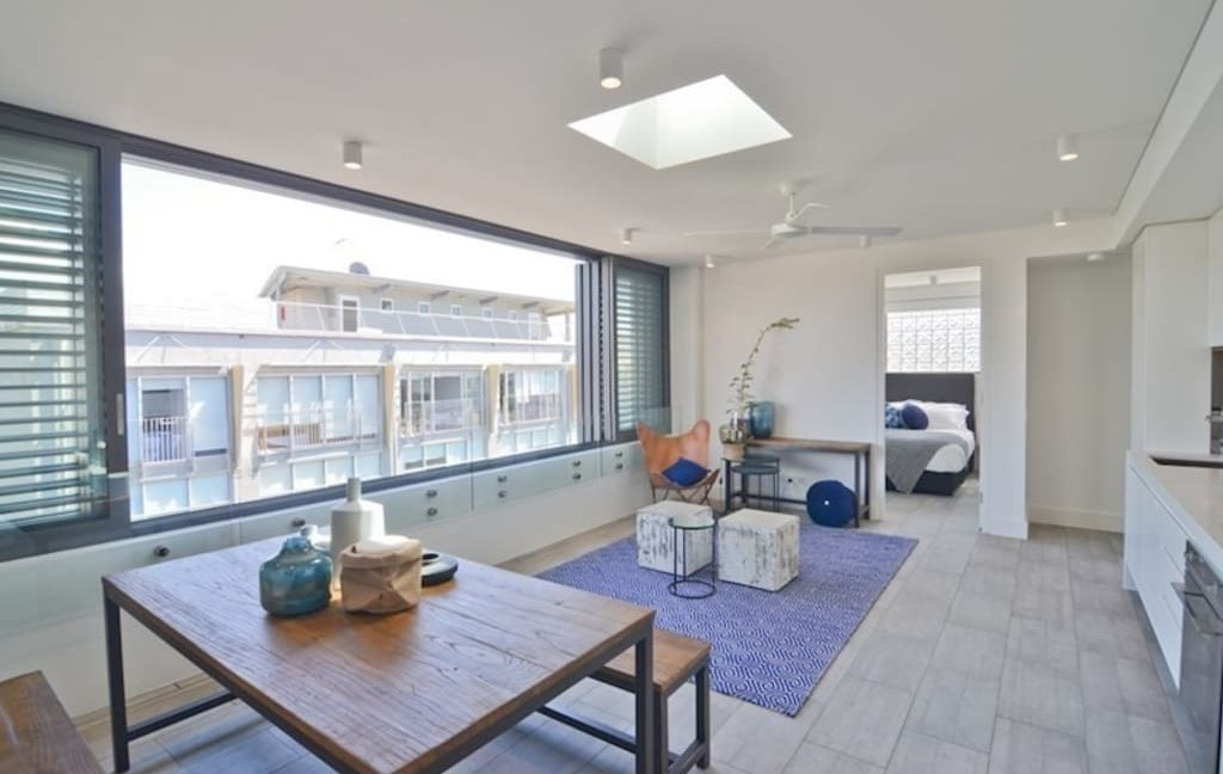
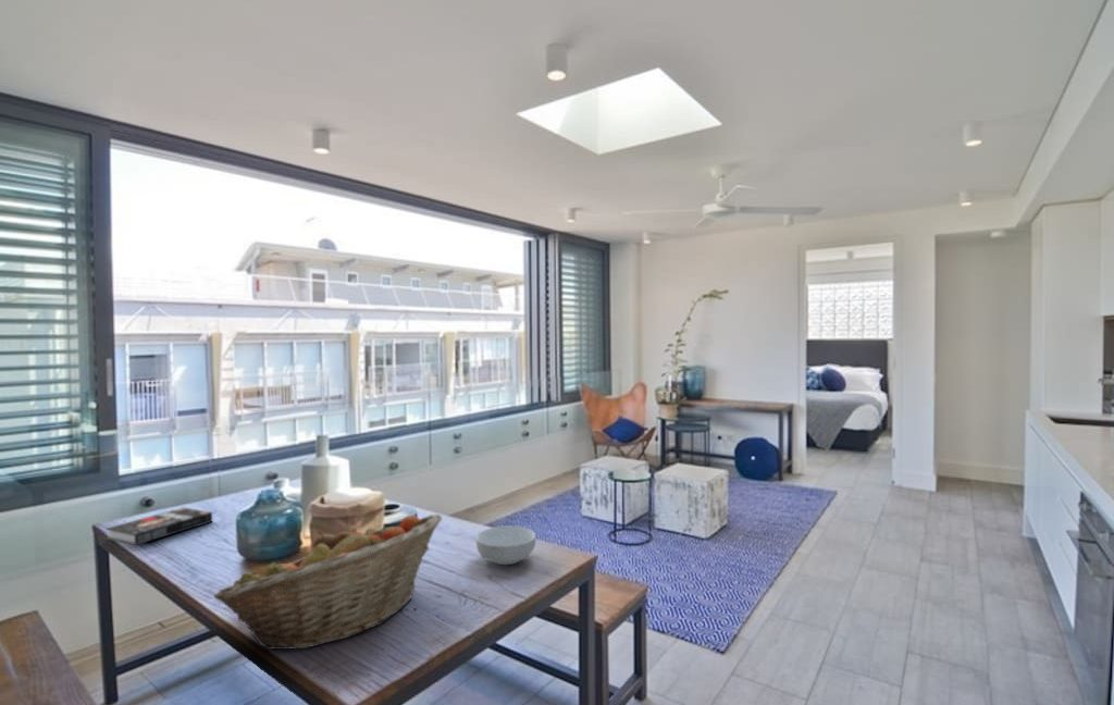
+ book (161, 524)
+ fruit basket (341, 569)
+ cereal bowl (506, 547)
